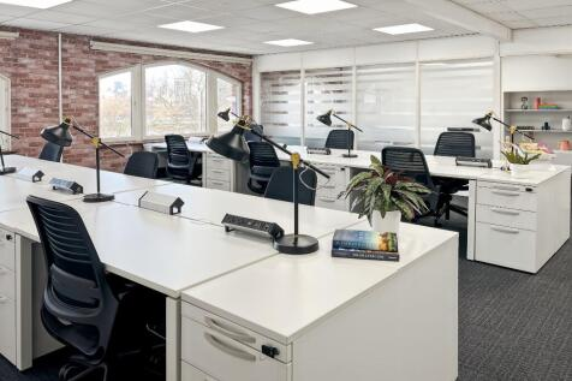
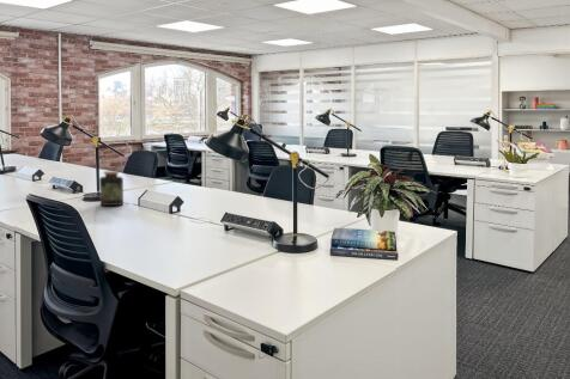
+ jar (111, 188)
